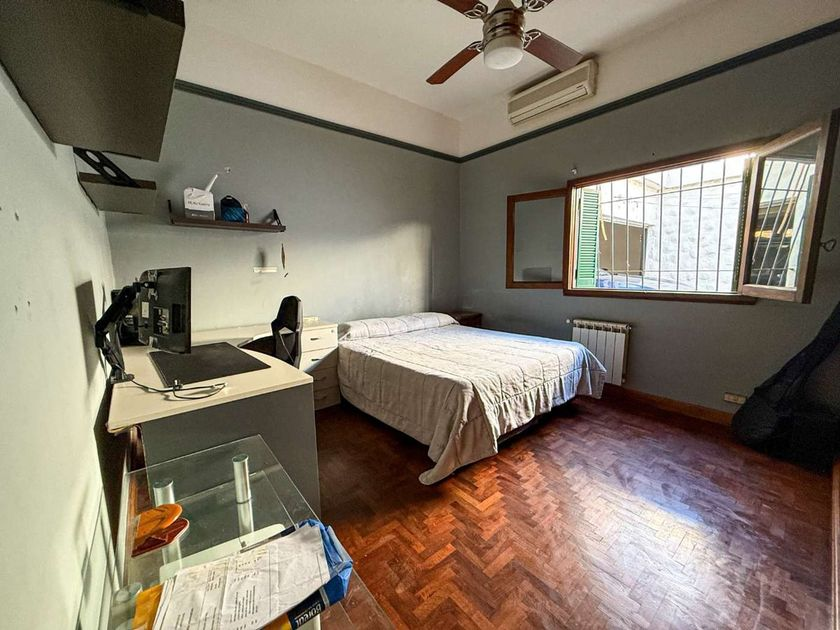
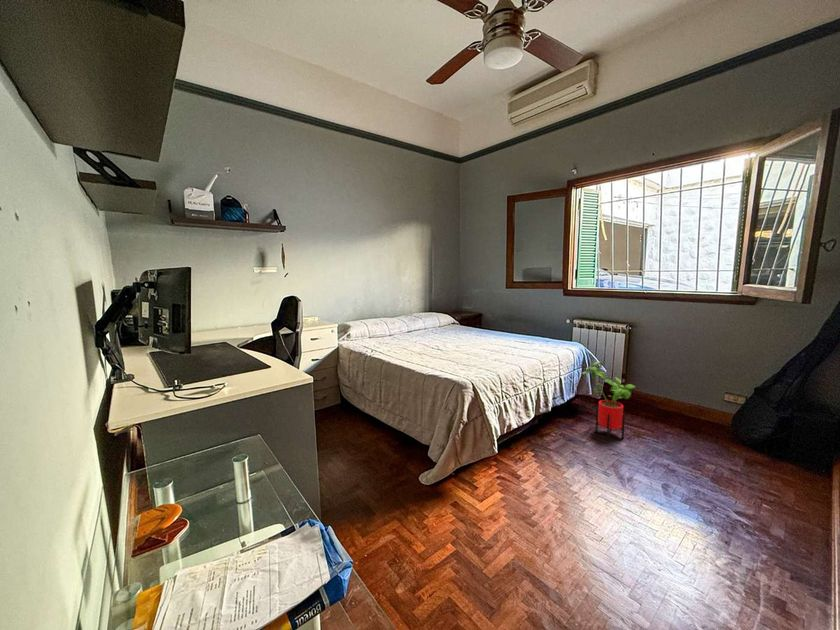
+ house plant (608, 400)
